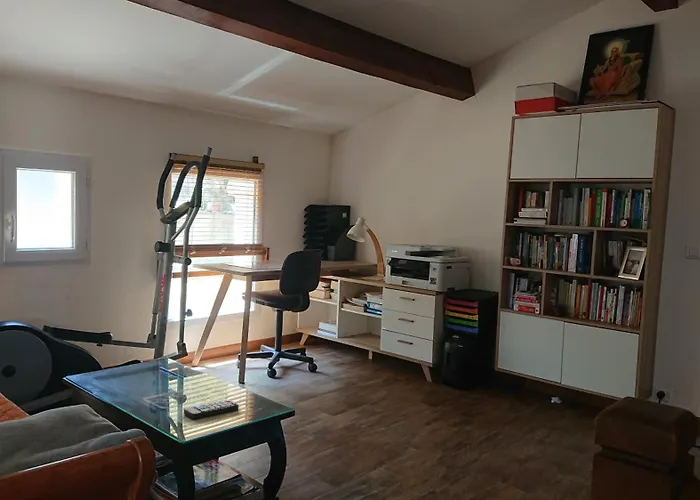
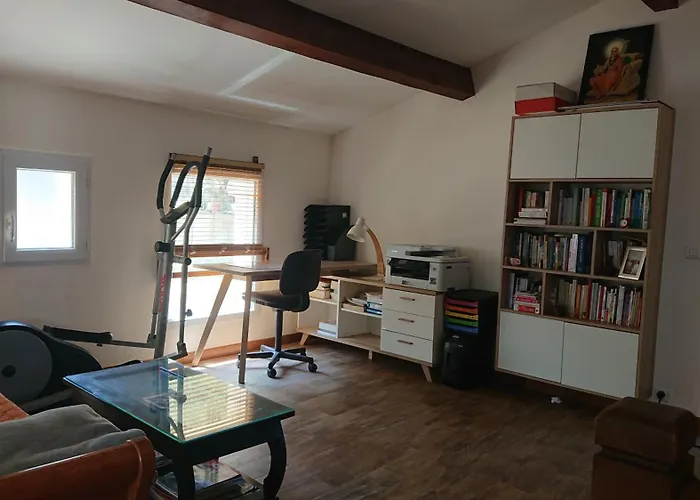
- remote control (211, 408)
